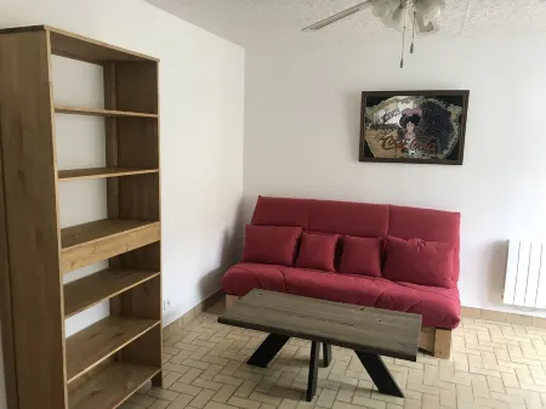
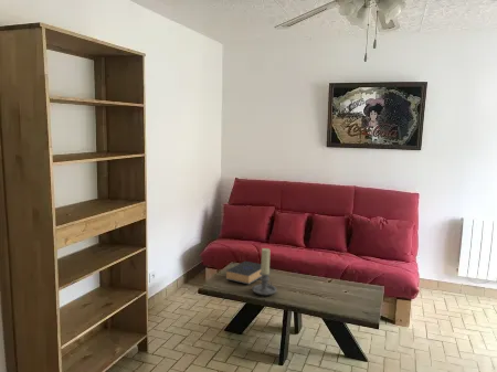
+ candle holder (266, 269)
+ book (246, 272)
